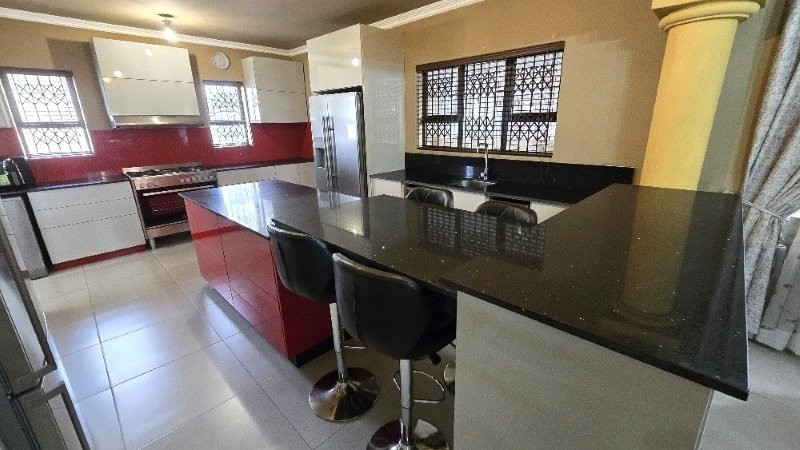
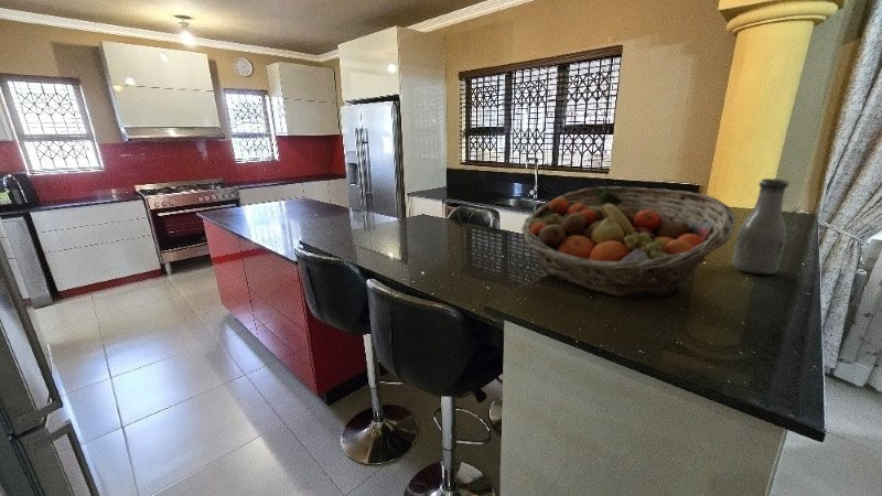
+ bottle (763, 226)
+ fruit basket (613, 234)
